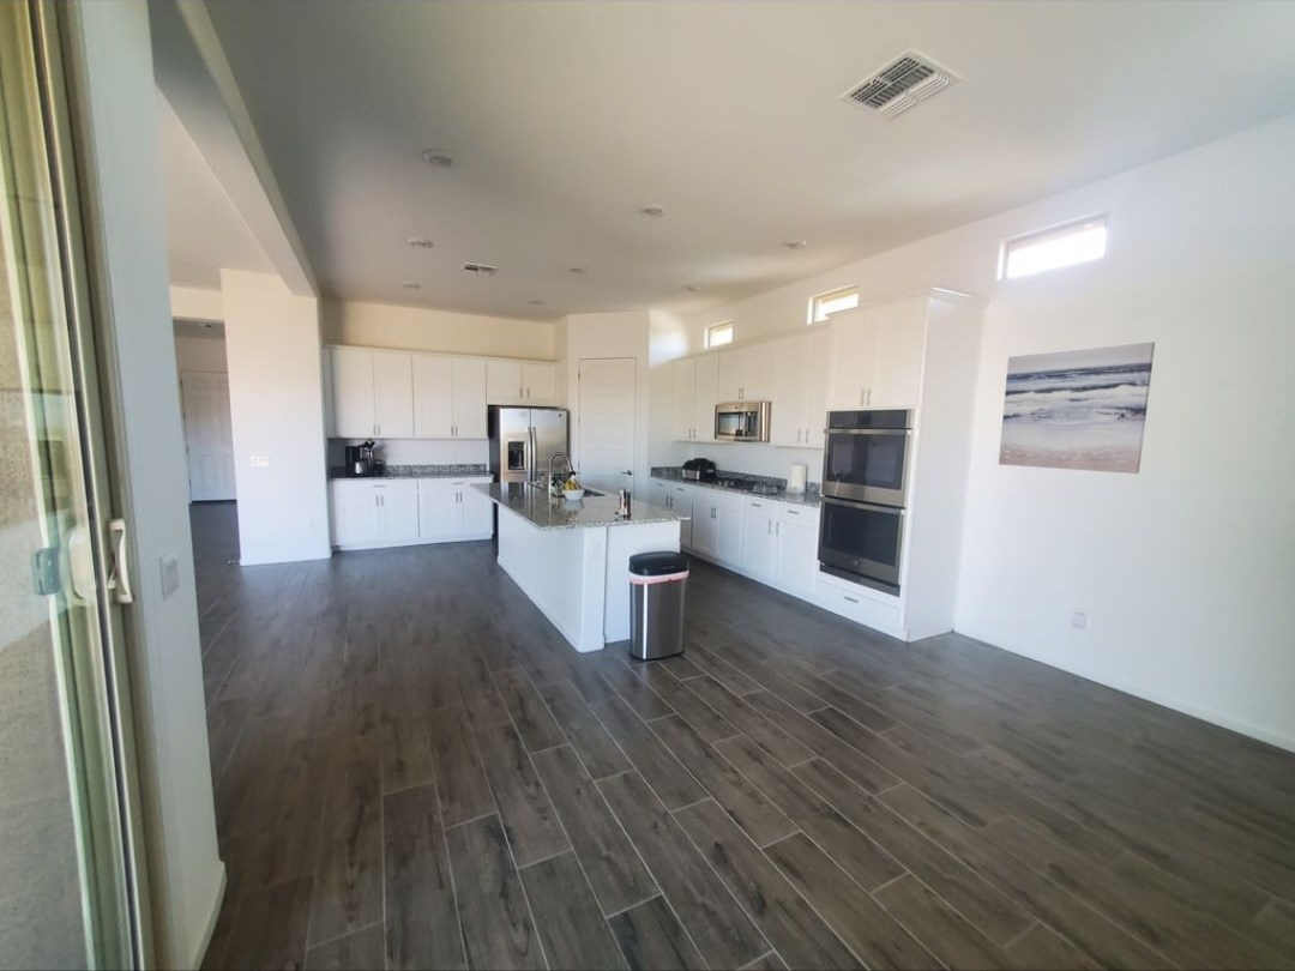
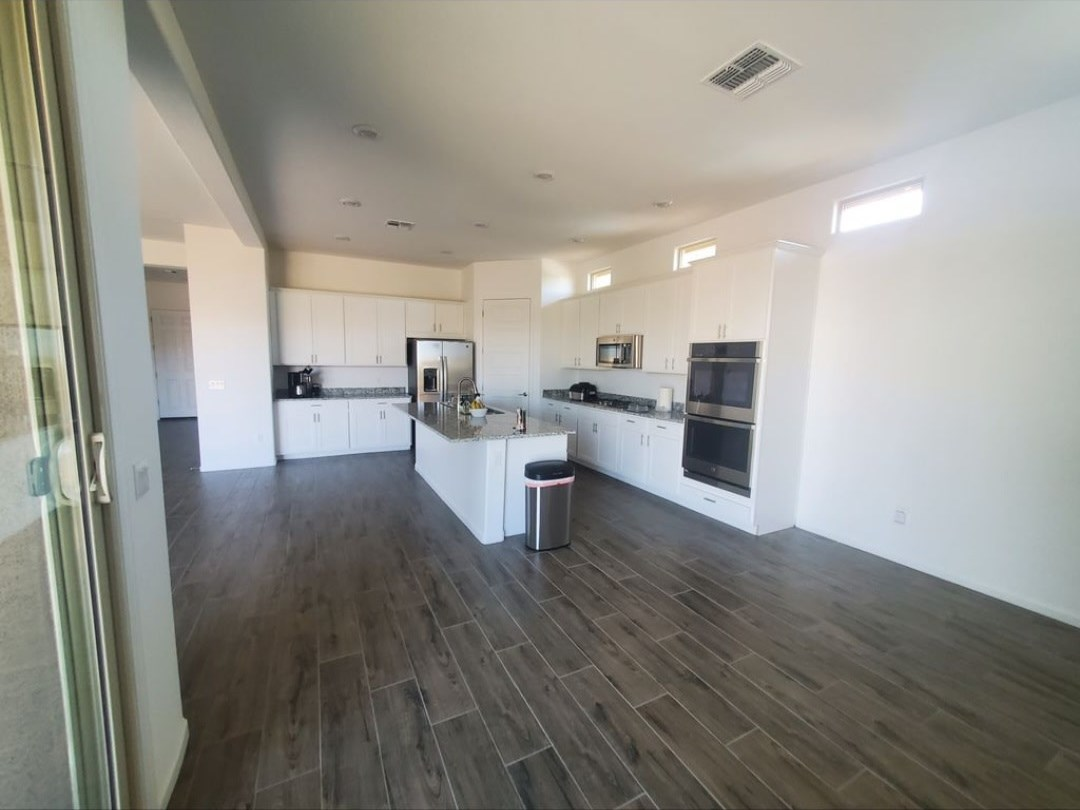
- wall art (1068, 410)
